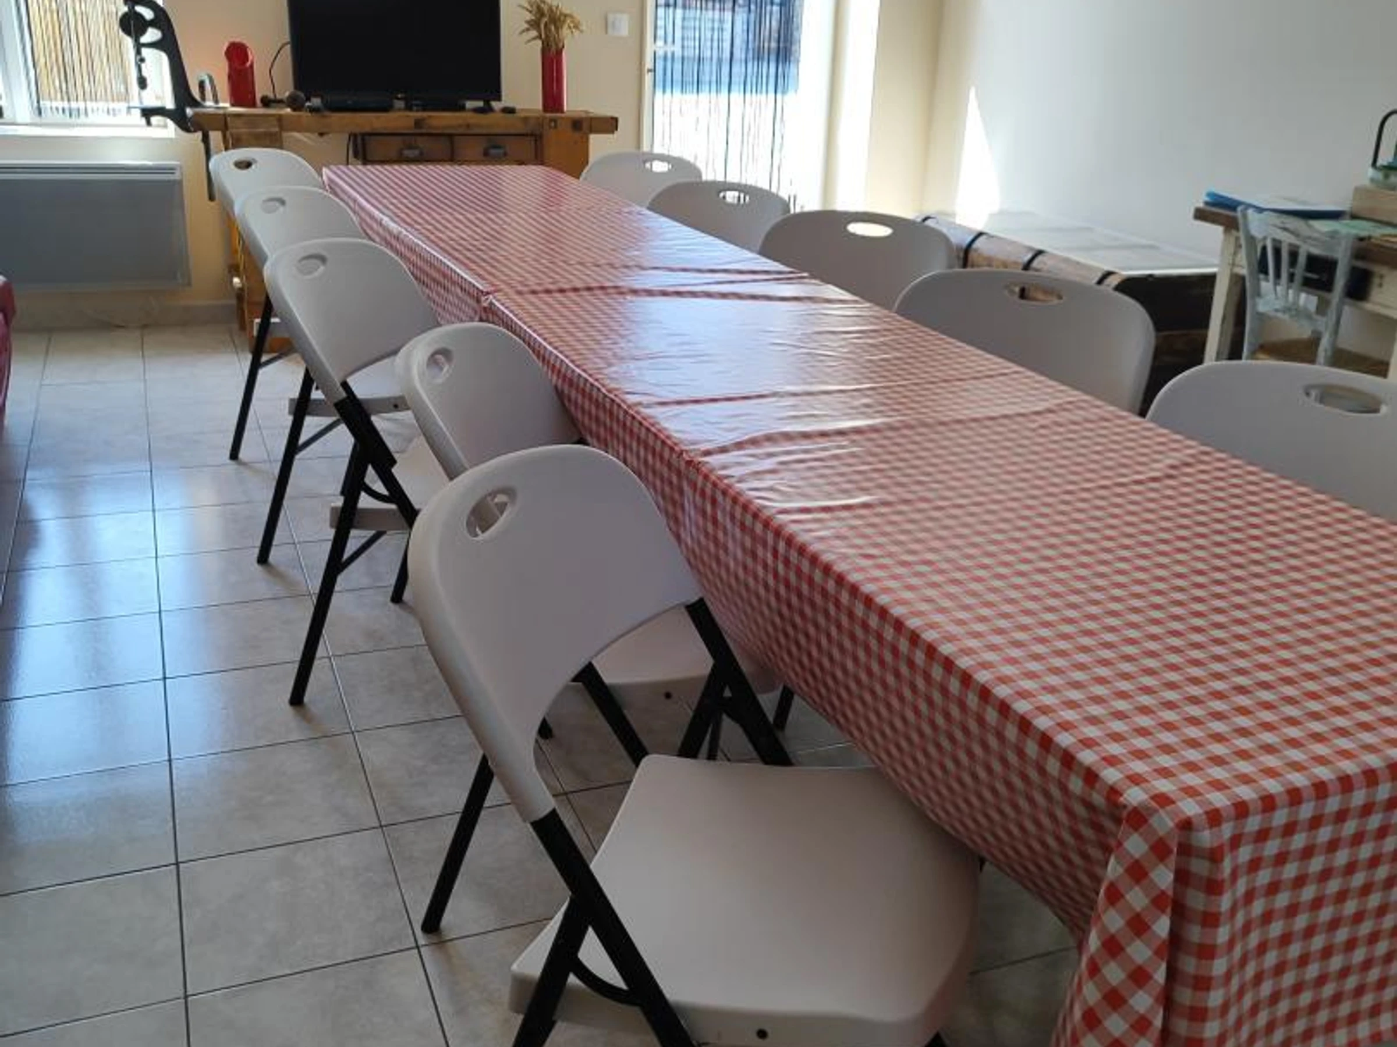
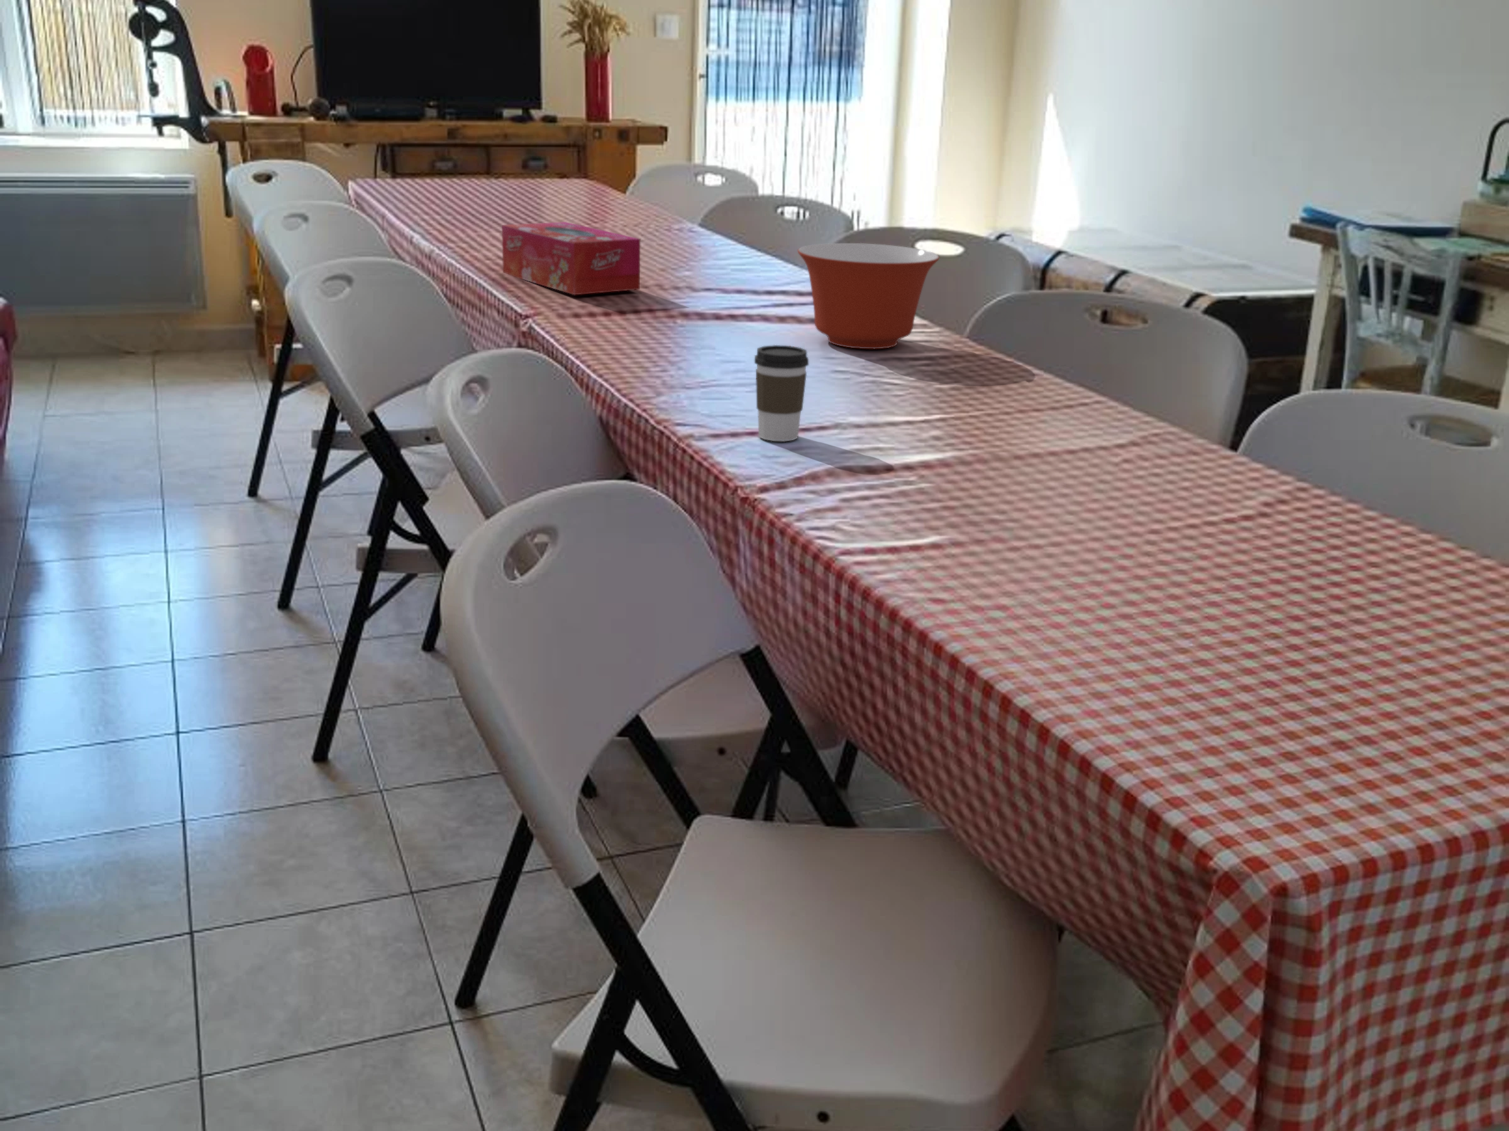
+ coffee cup (779, 393)
+ tissue box (569, 257)
+ mixing bowl (865, 297)
